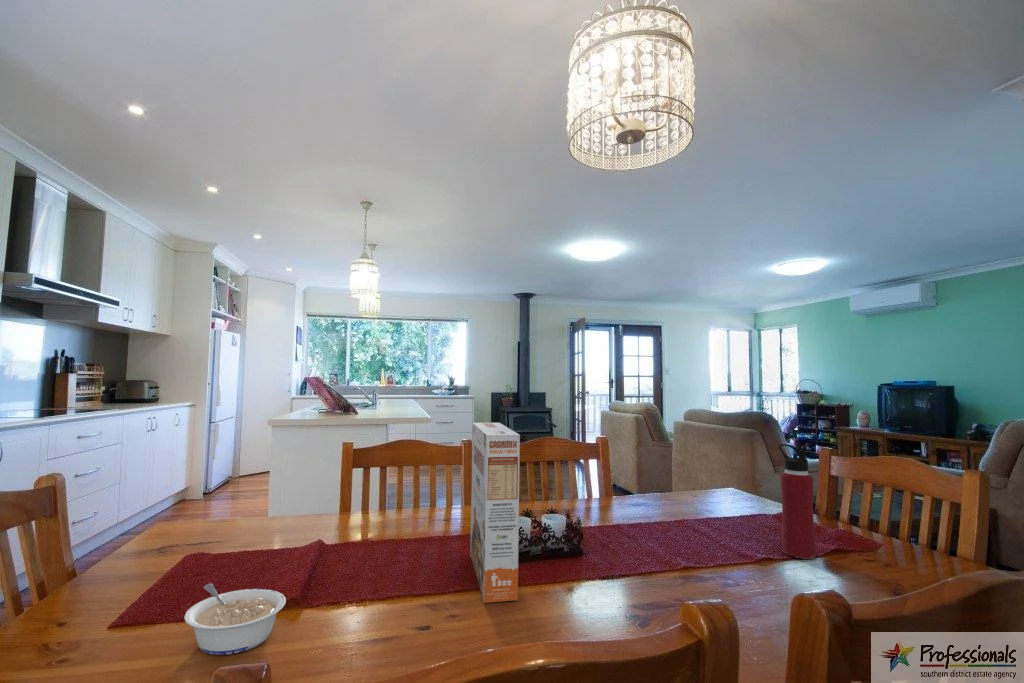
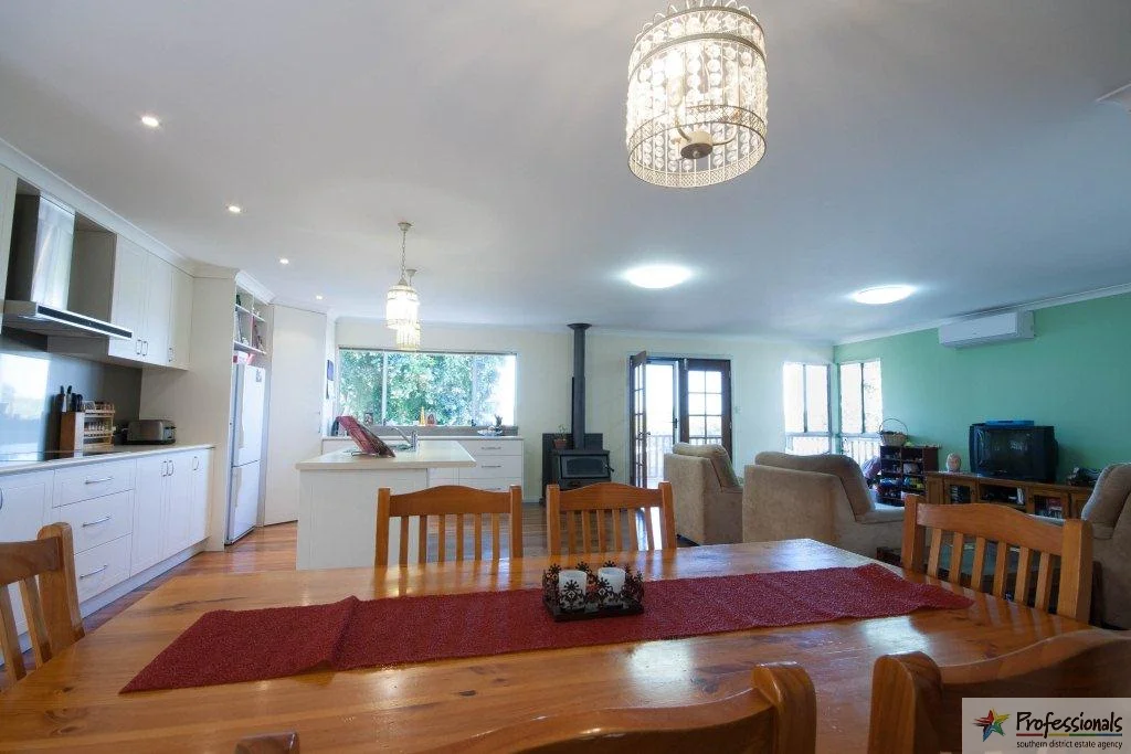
- legume (232, 619)
- water bottle (796, 498)
- cereal box (492, 501)
